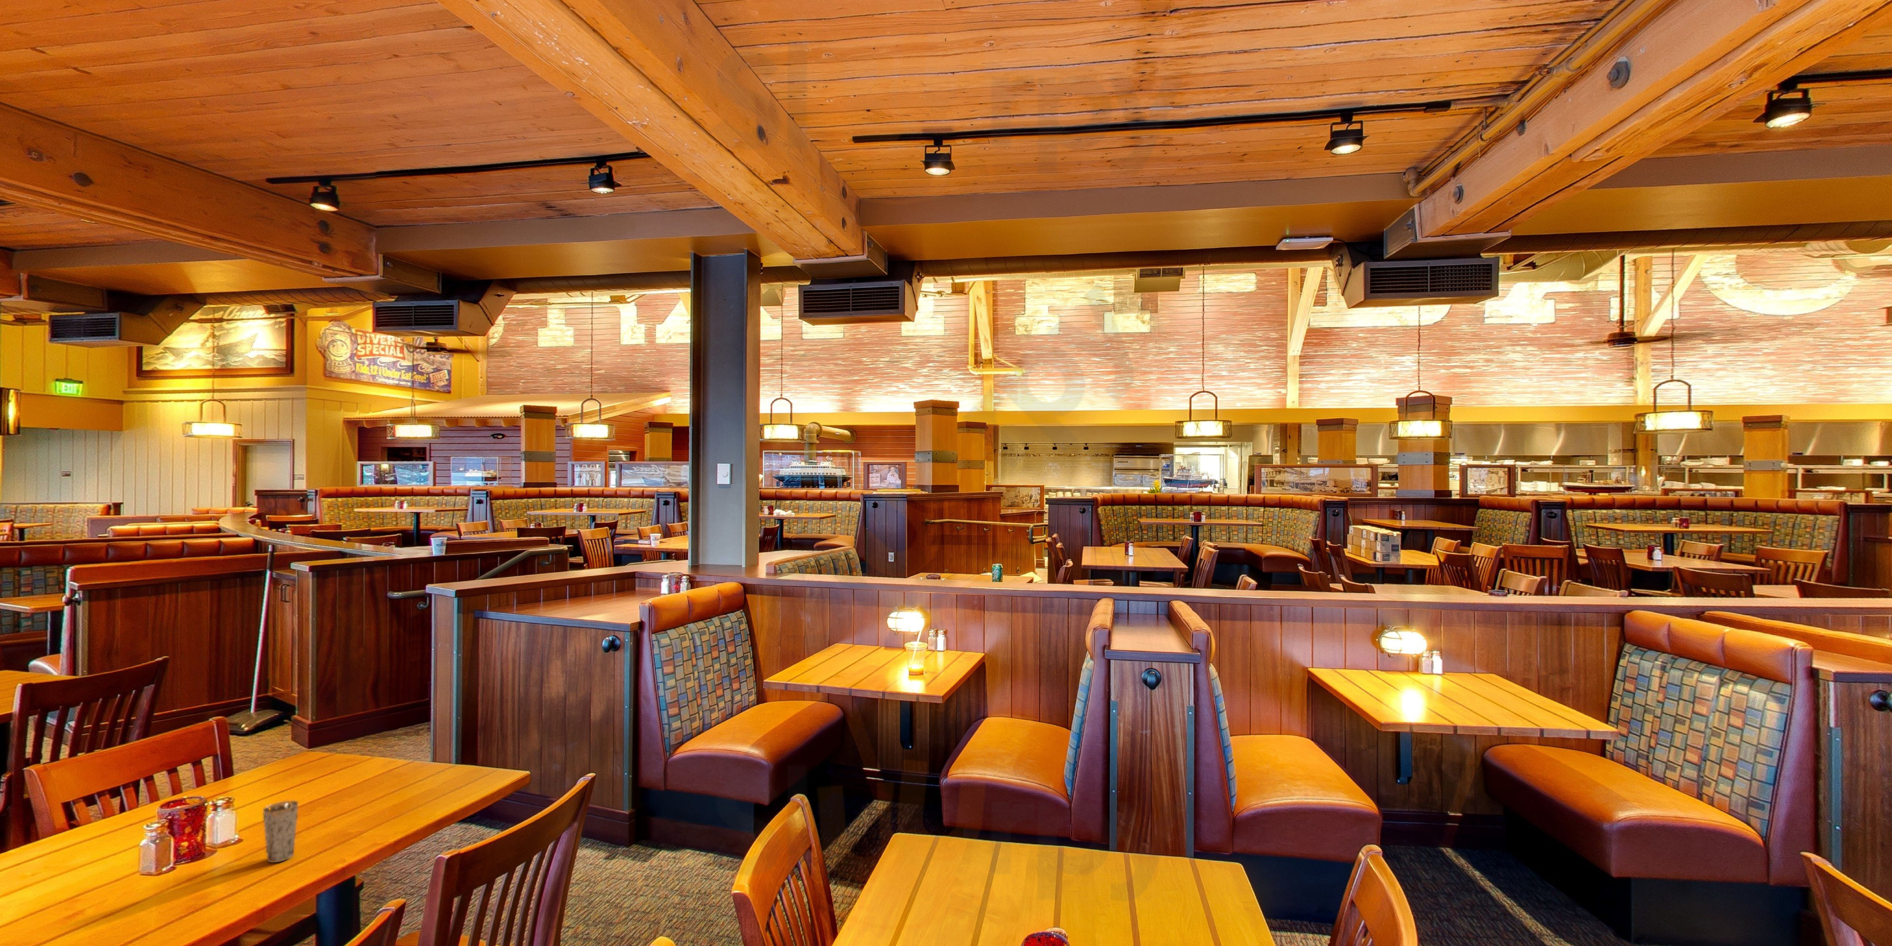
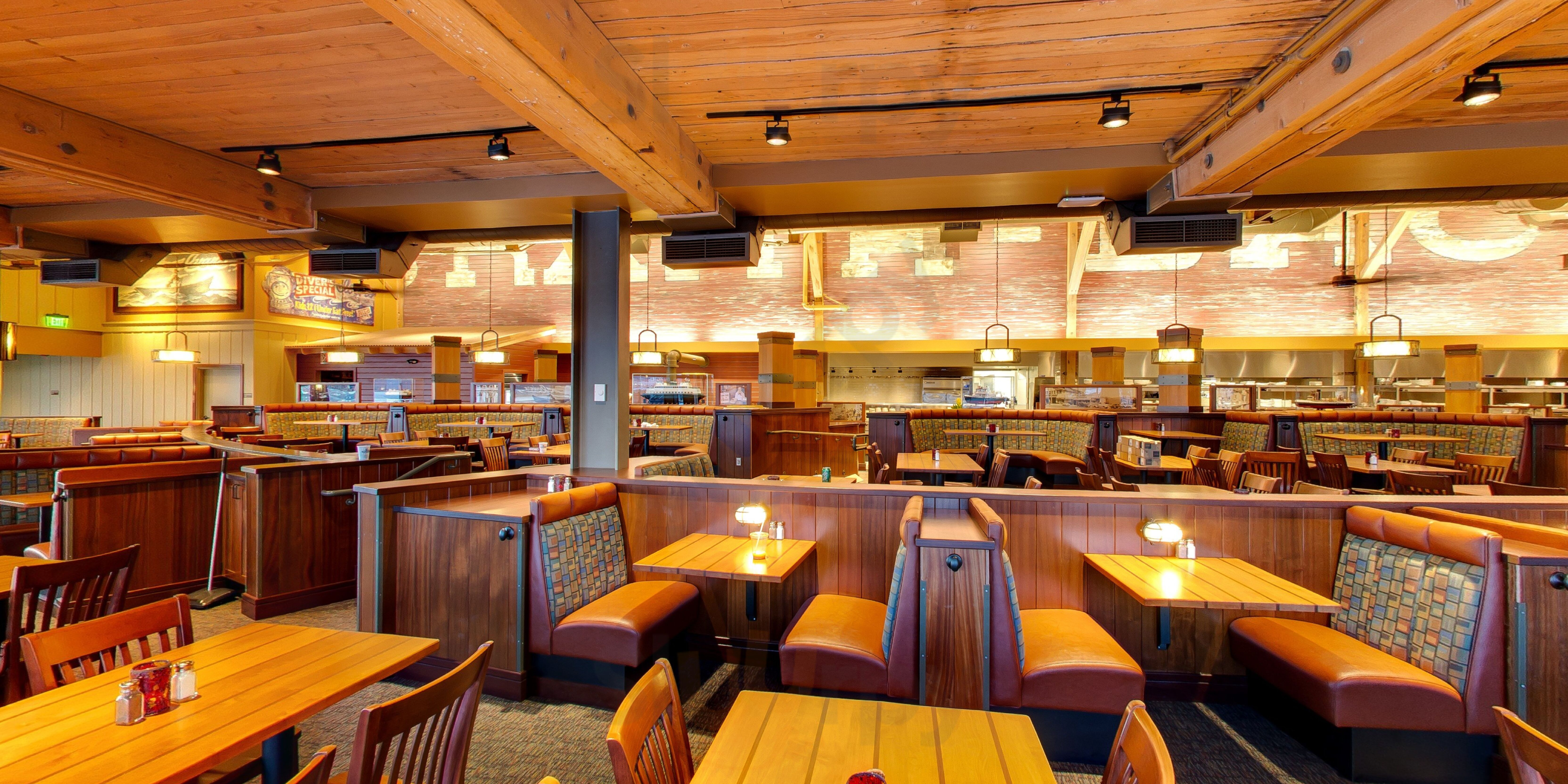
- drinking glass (280, 831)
